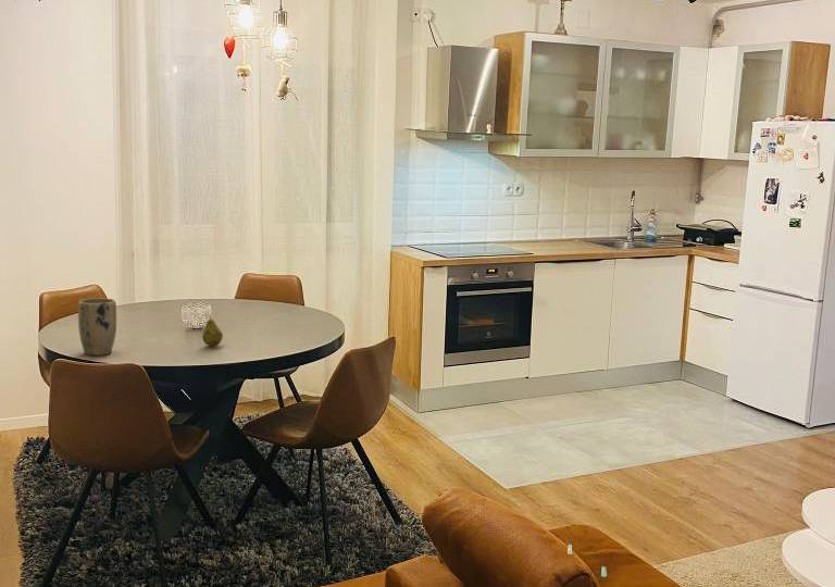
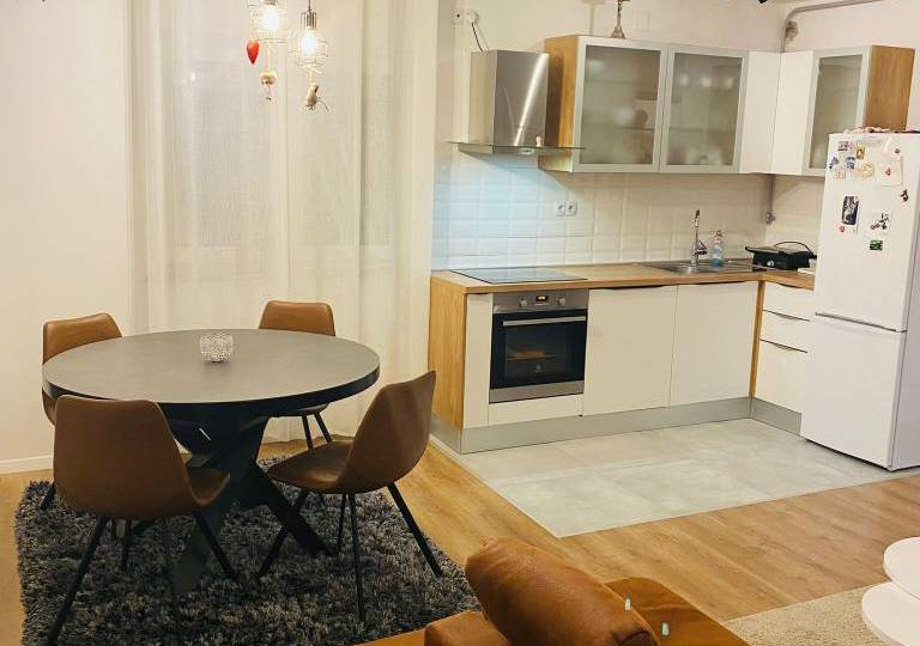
- plant pot (97, 326)
- fruit (212, 330)
